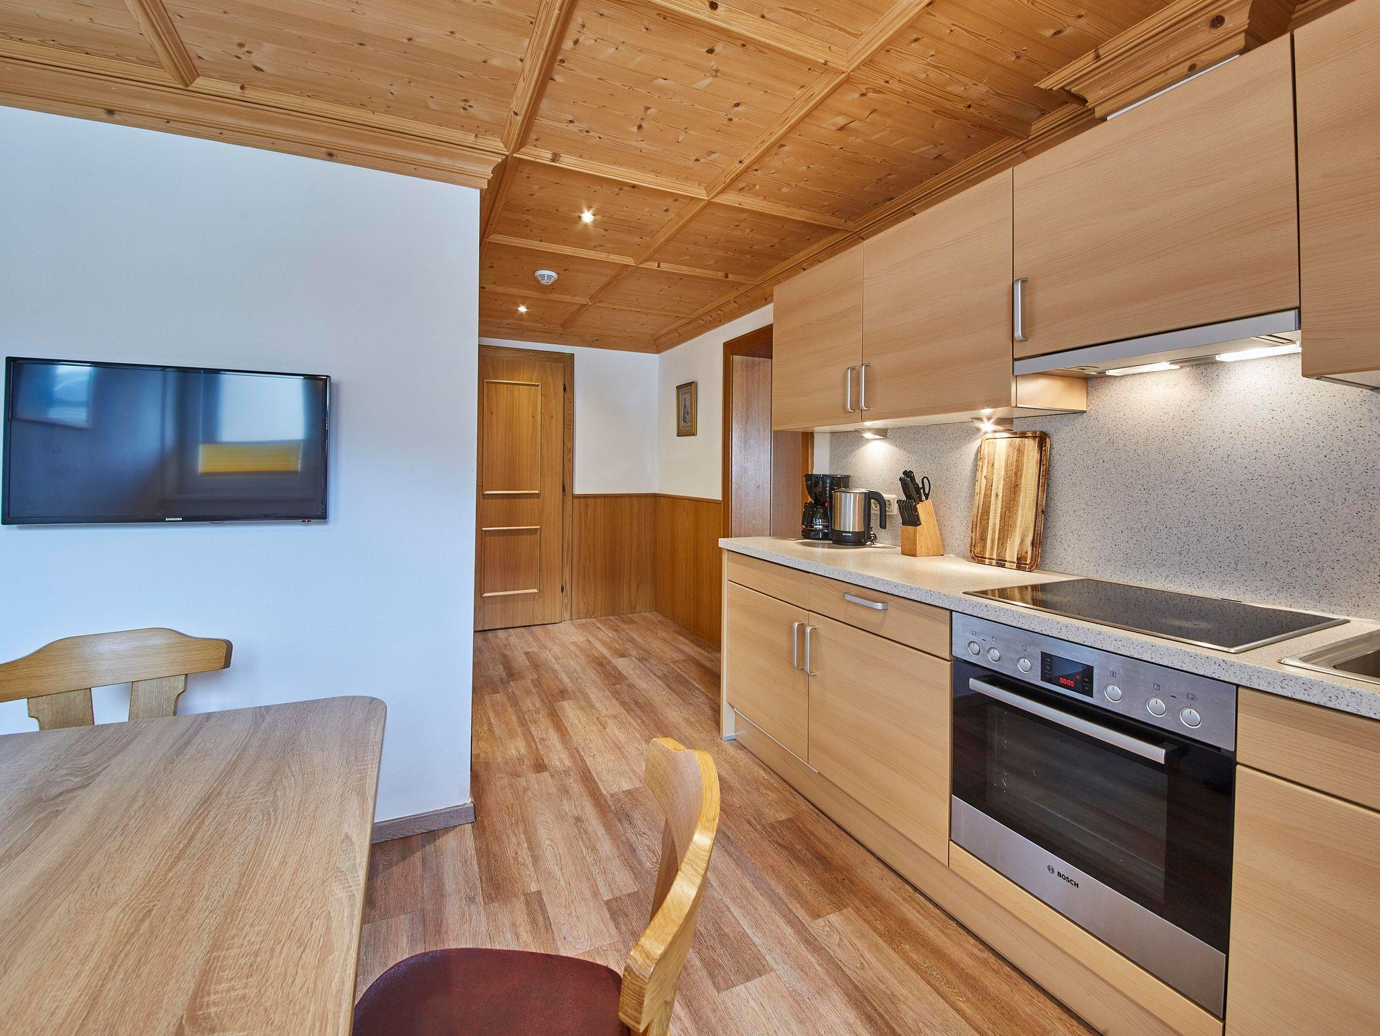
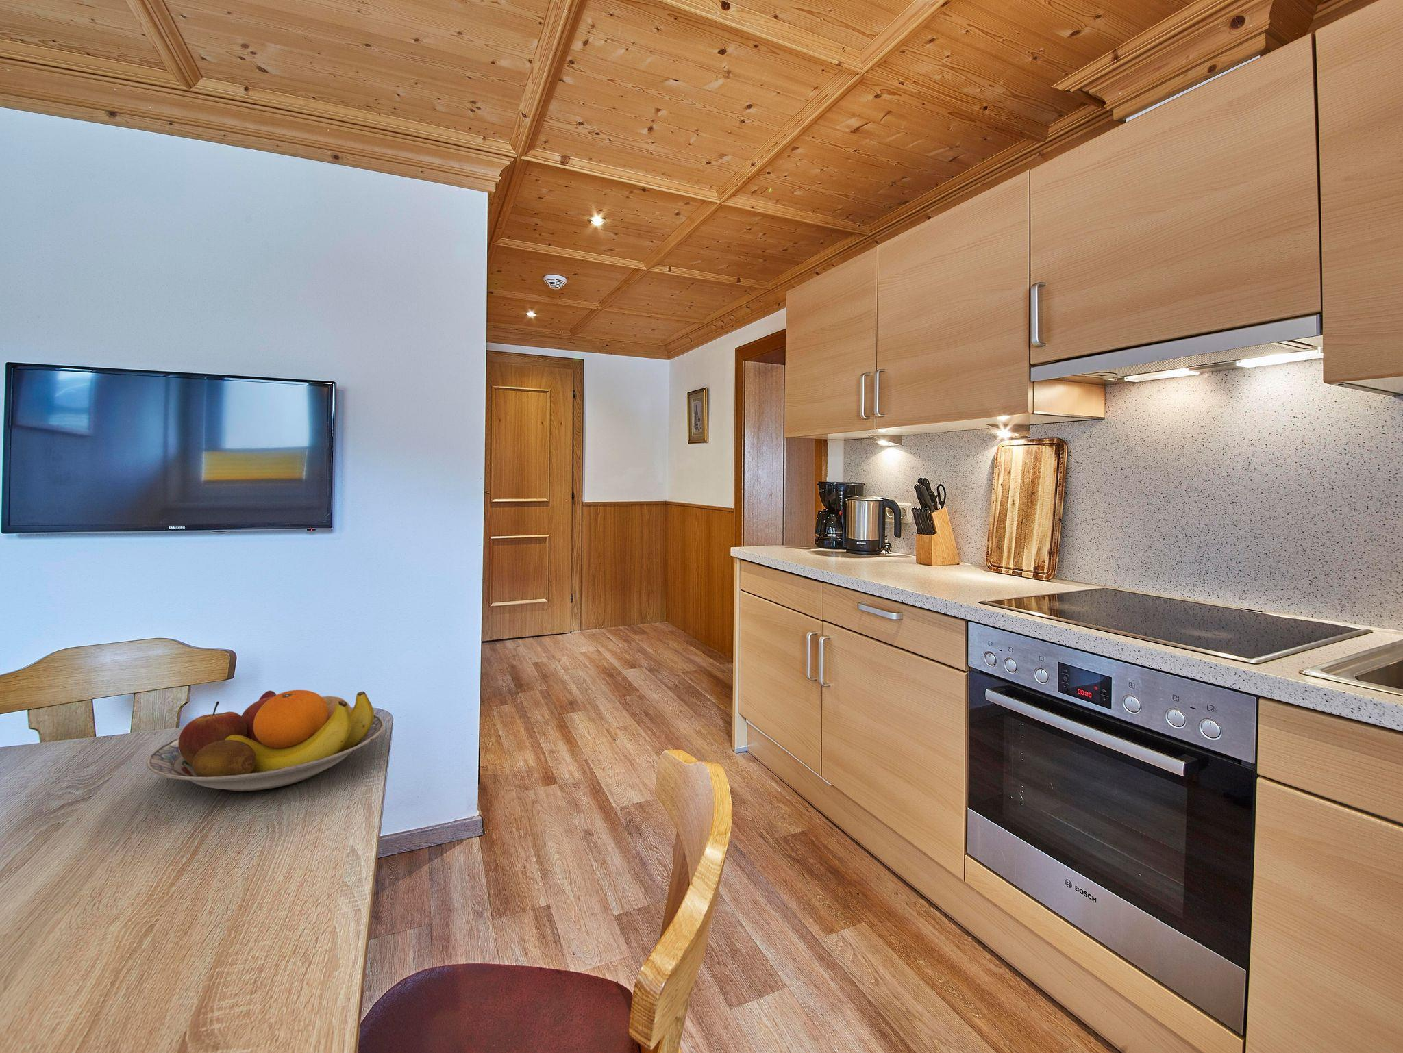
+ fruit bowl (276, 730)
